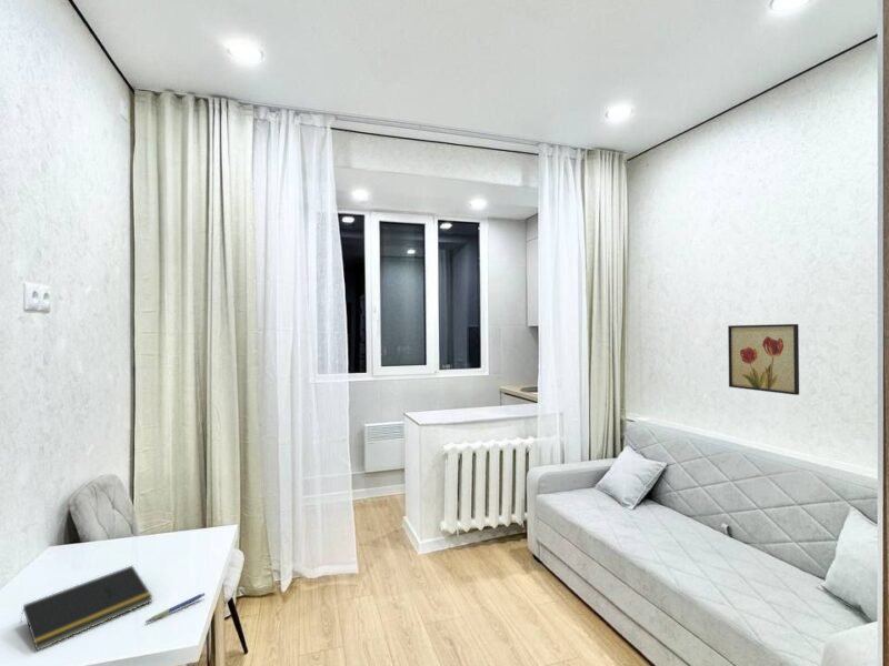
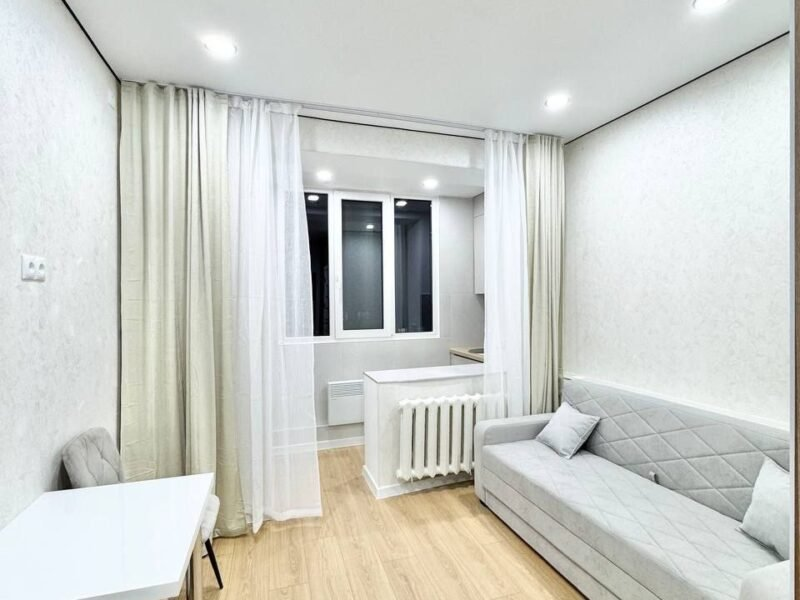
- notepad (90, 603)
- pen (176, 607)
- wall art (761, 357)
